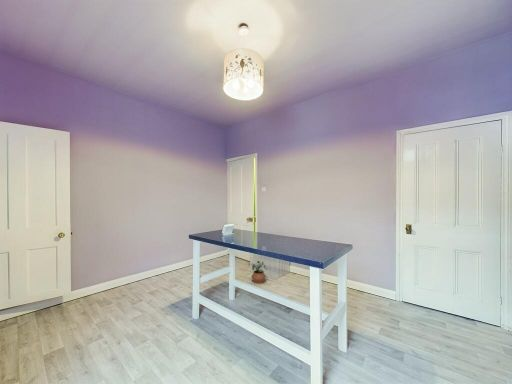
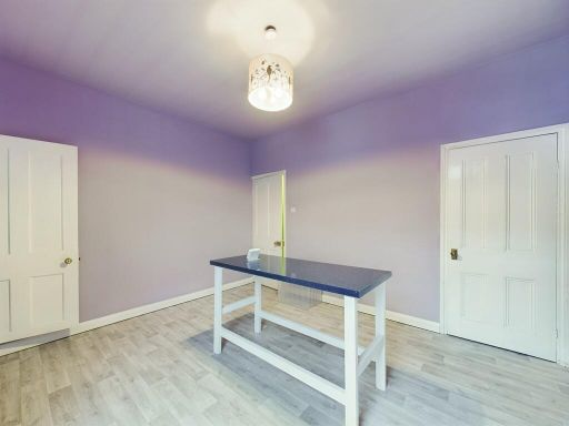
- potted plant (259, 271)
